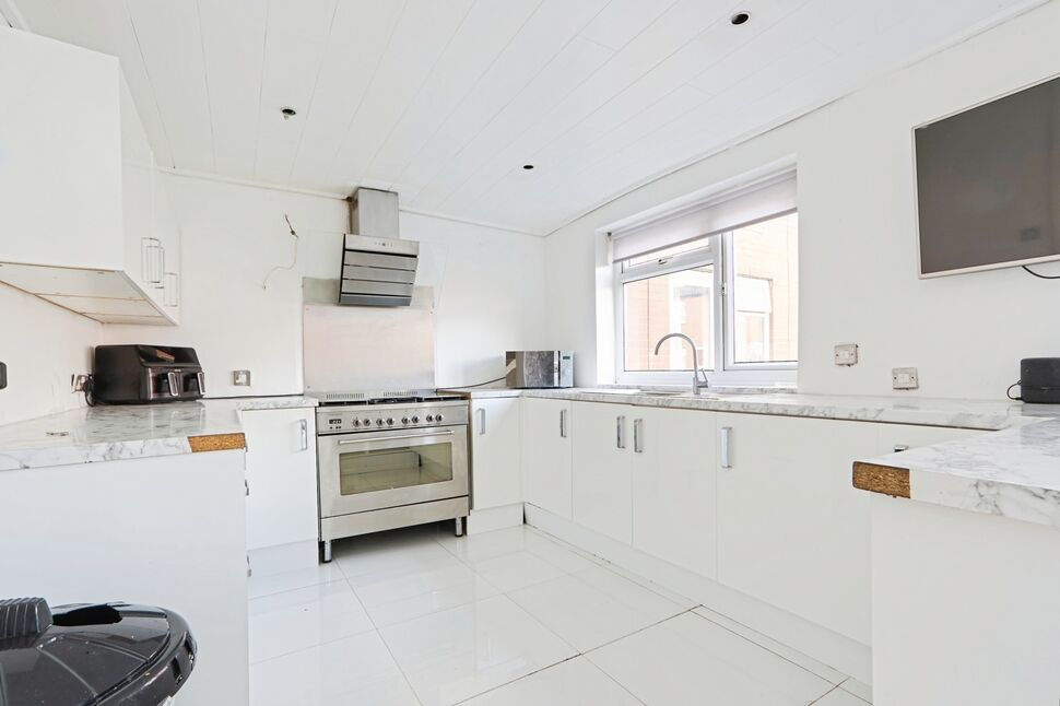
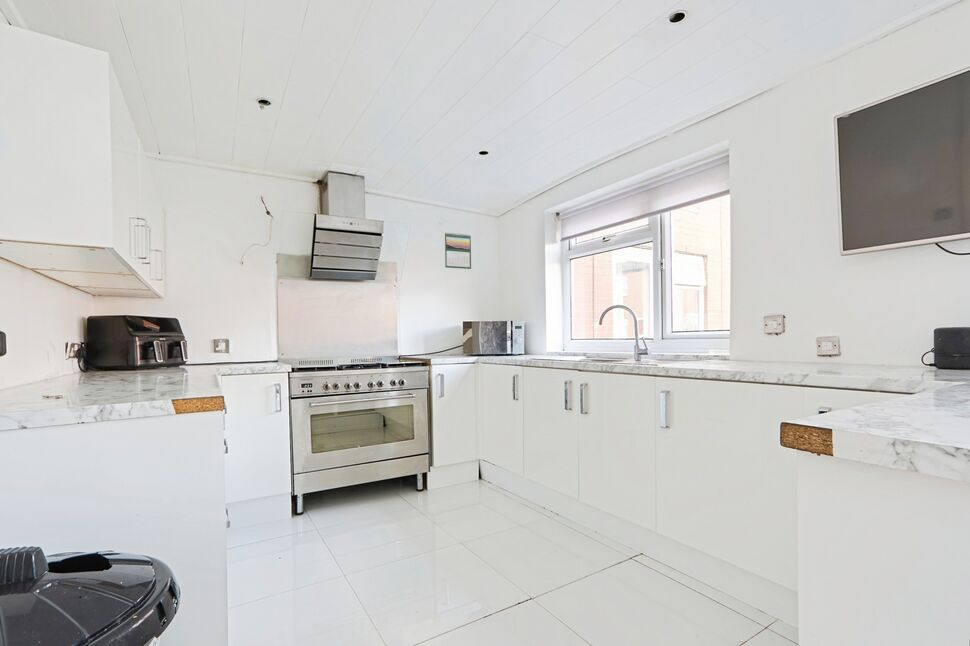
+ calendar (458, 250)
